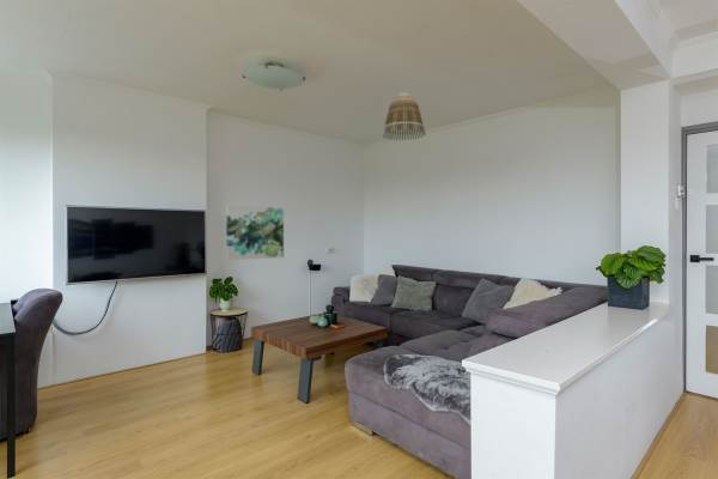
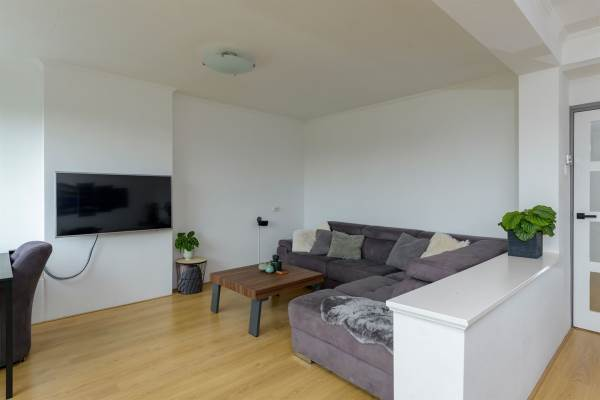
- wall art (256, 232)
- lamp shade (402, 115)
